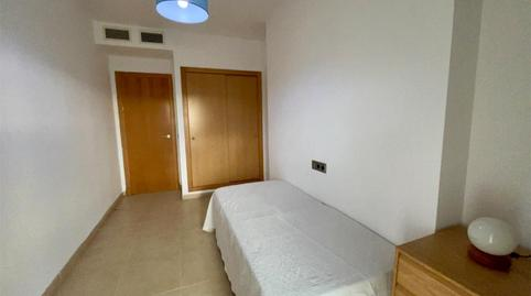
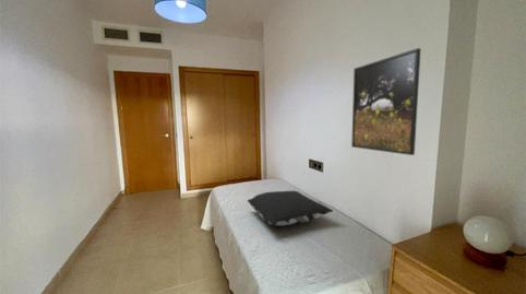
+ pillow (287, 205)
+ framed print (380, 106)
